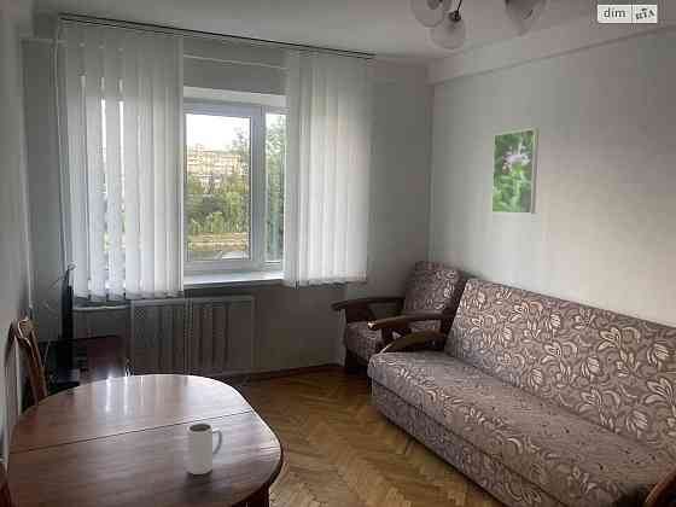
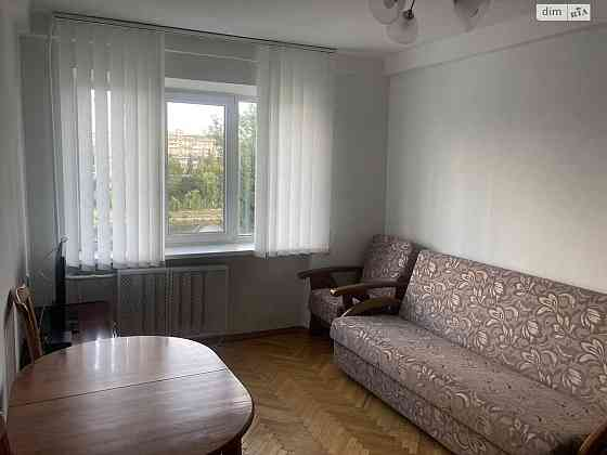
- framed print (513, 173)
- mug (205, 447)
